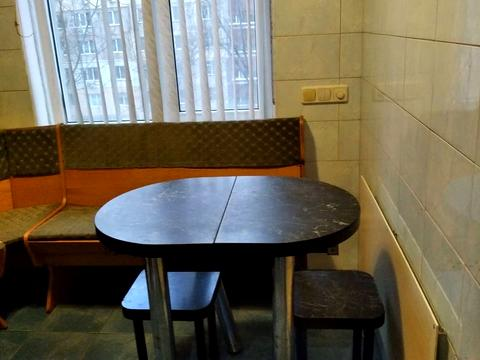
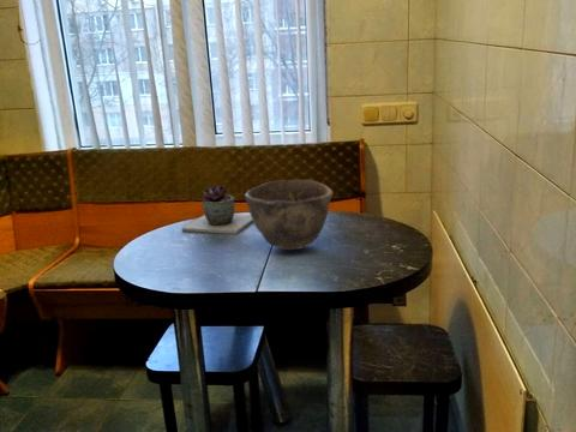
+ bowl (290, 218)
+ succulent plant (217, 204)
